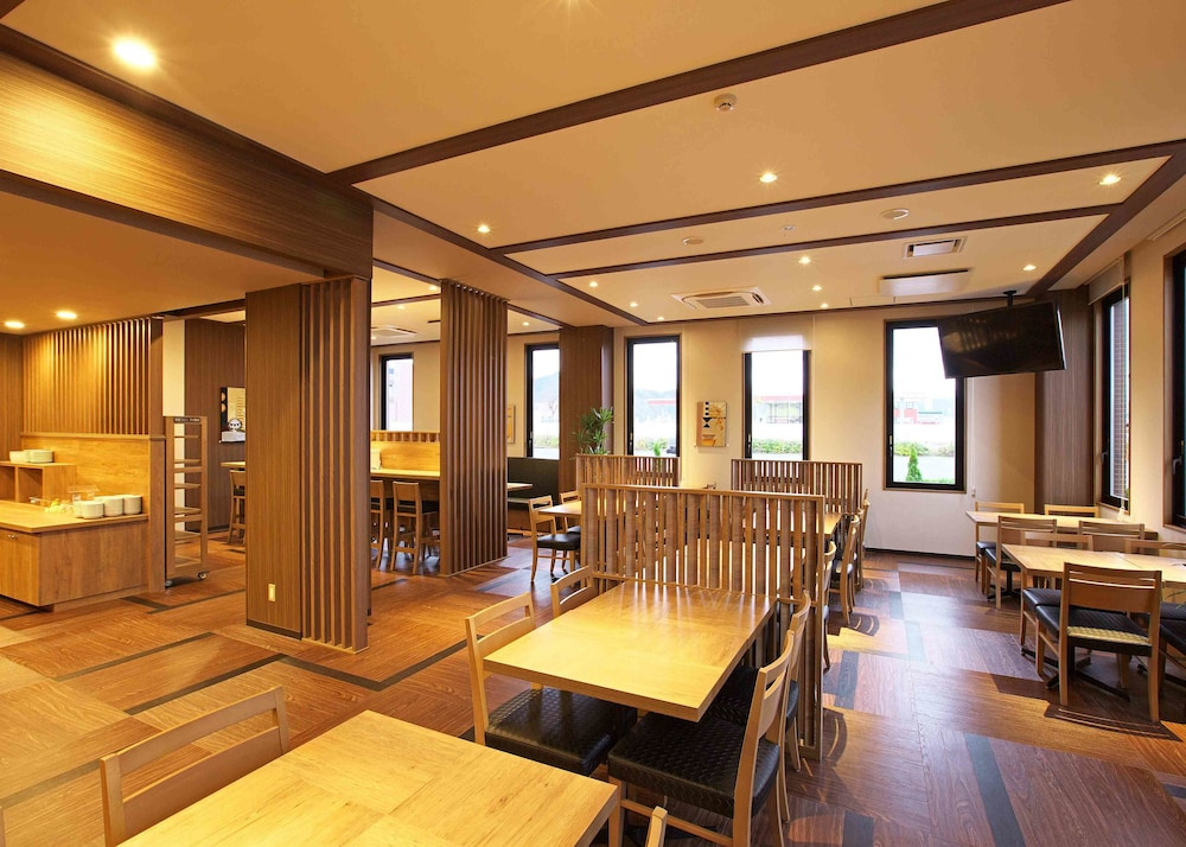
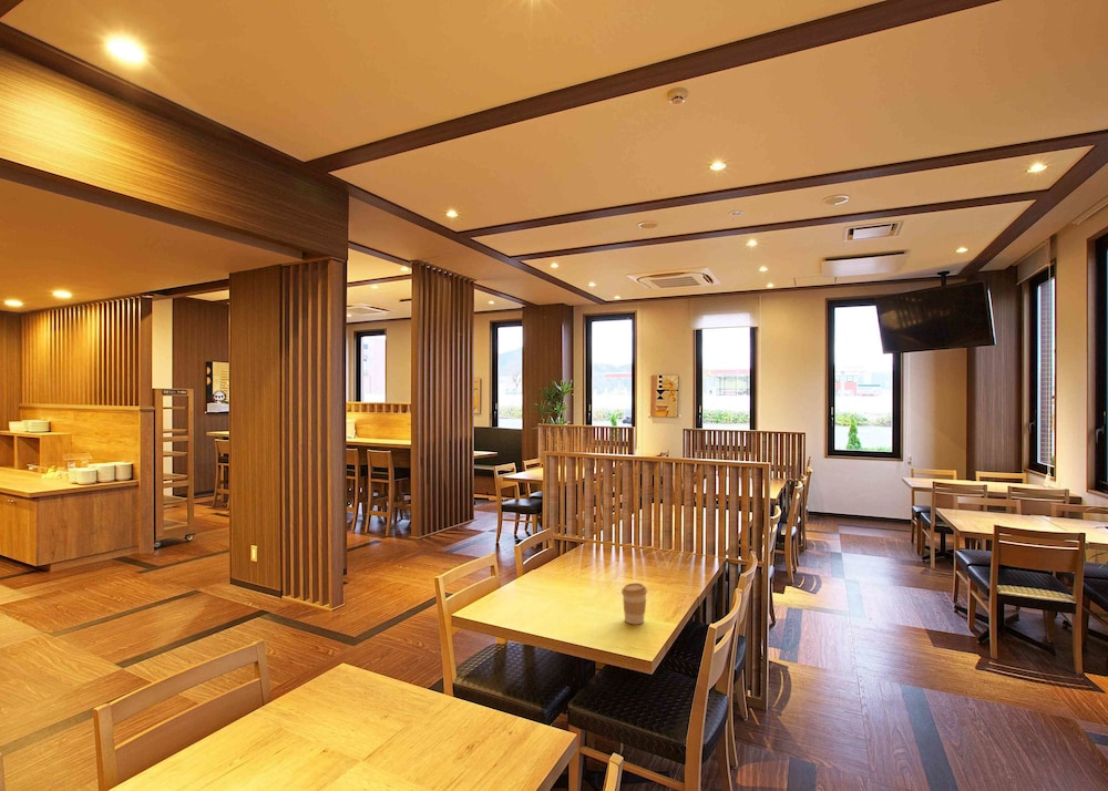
+ coffee cup (634, 603)
